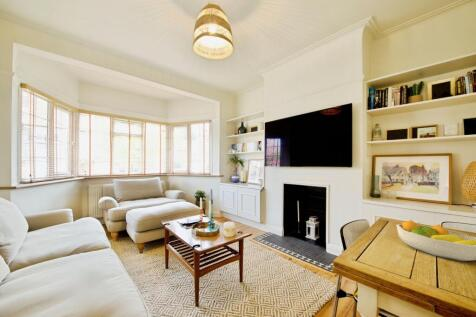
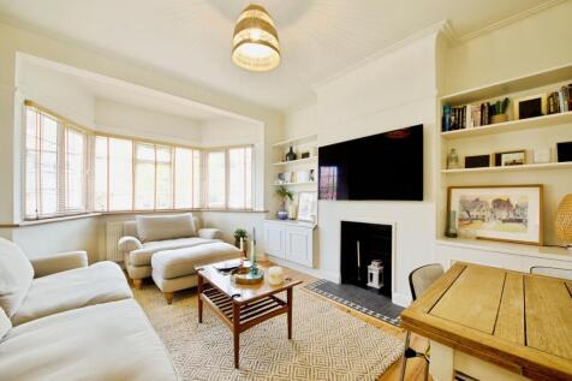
- fruit bowl (437, 237)
